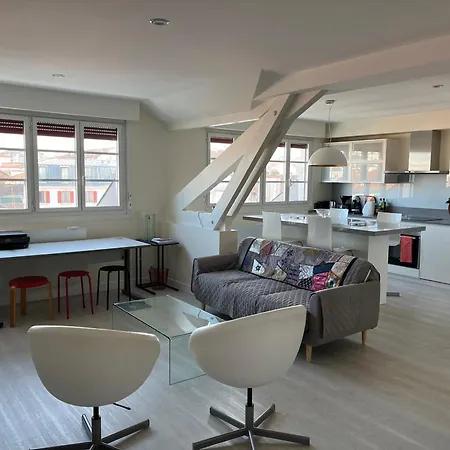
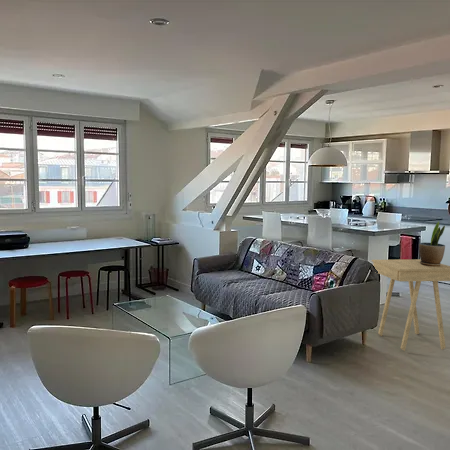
+ potted plant (432, 243)
+ side table (411, 303)
